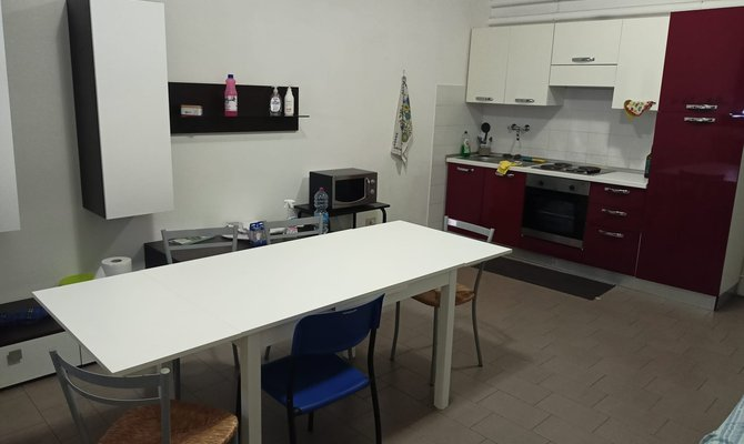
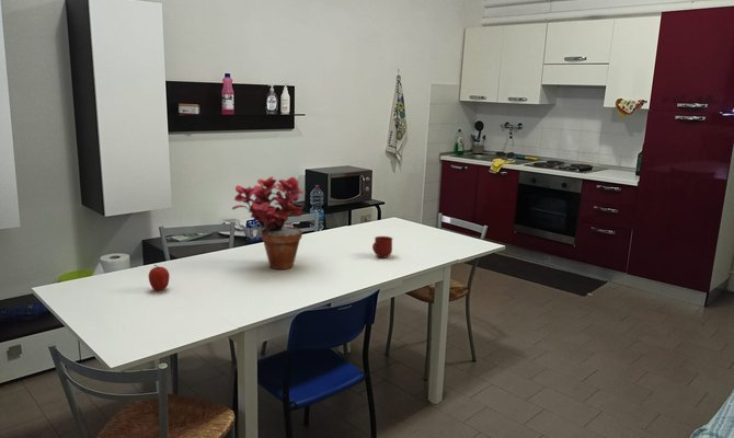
+ fruit (159, 277)
+ mug (380, 247)
+ potted plant (274, 222)
